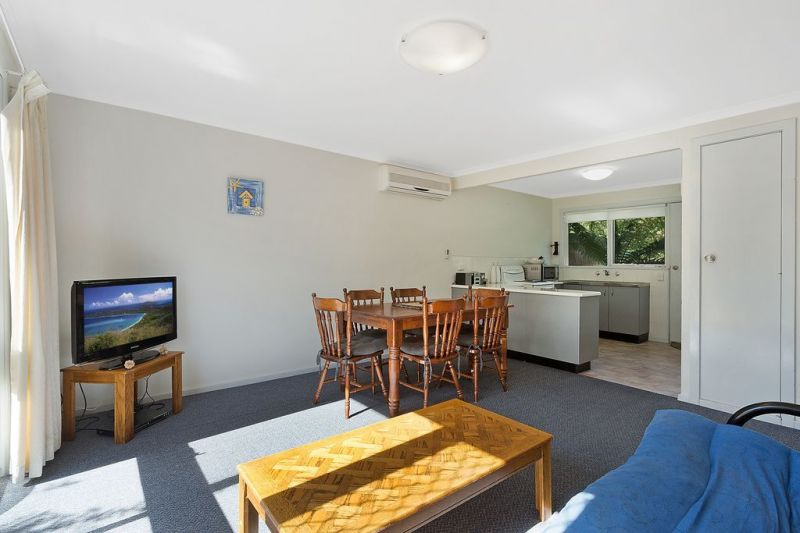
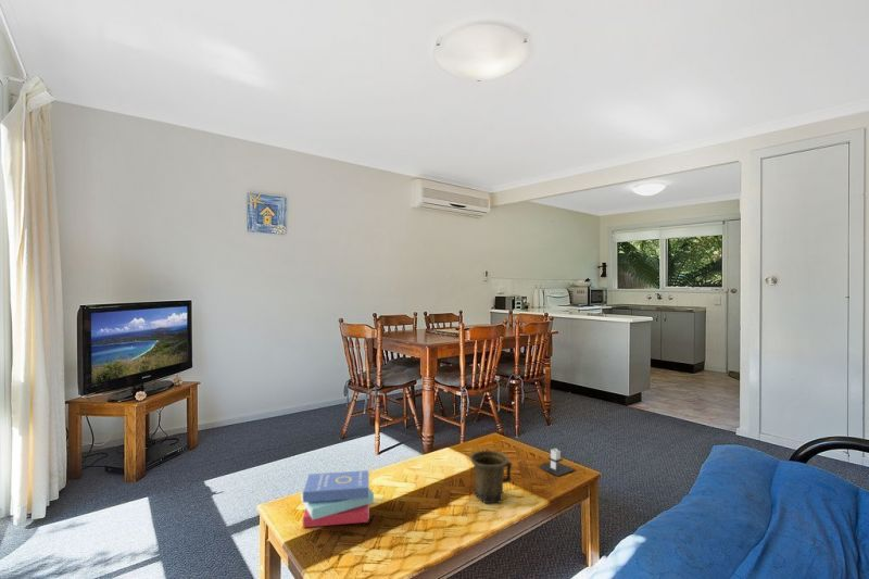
+ book (337, 496)
+ mug (489, 477)
+ architectural model (555, 458)
